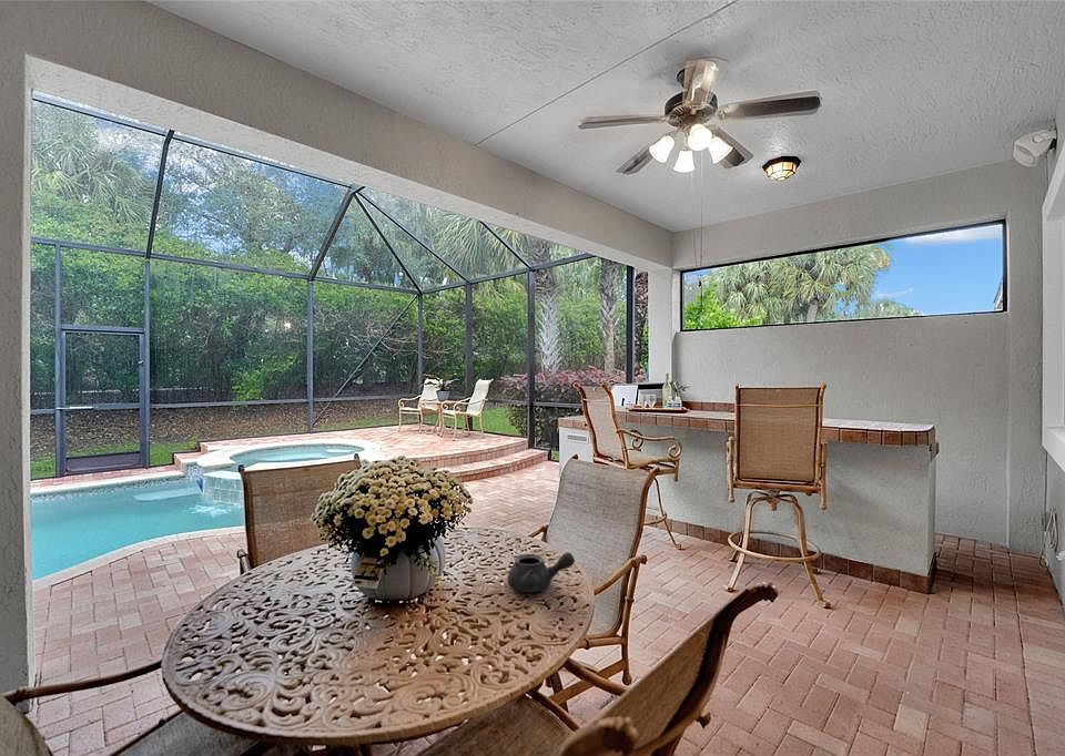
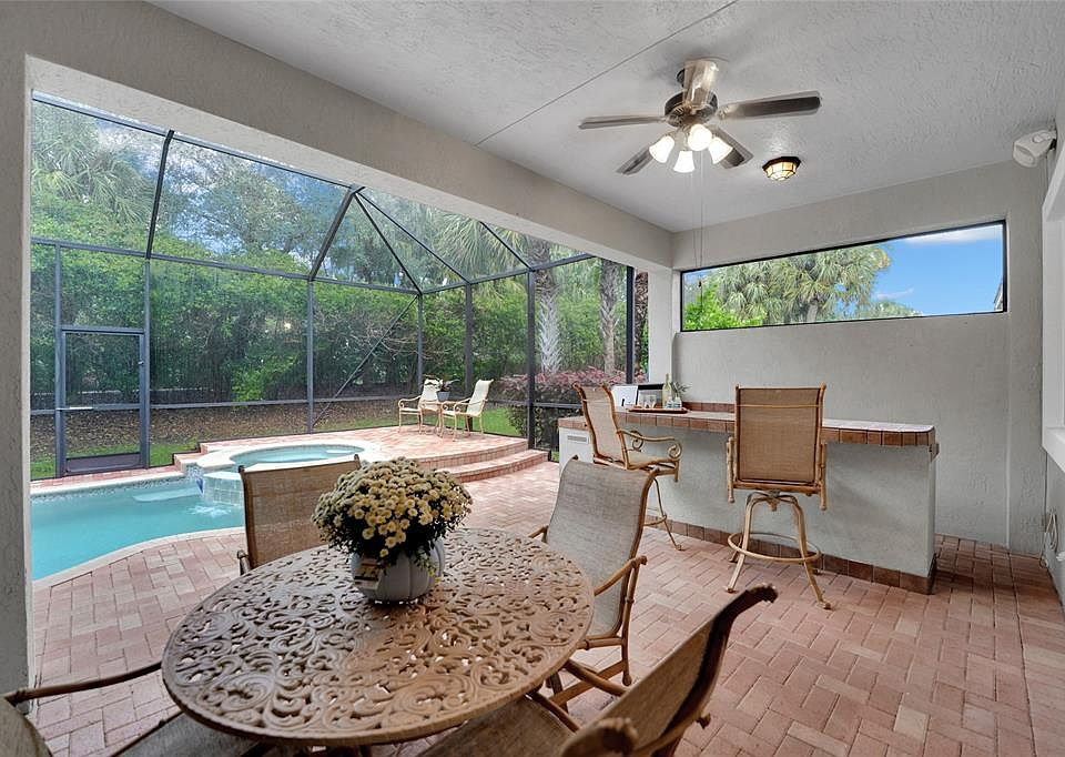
- teapot (540, 570)
